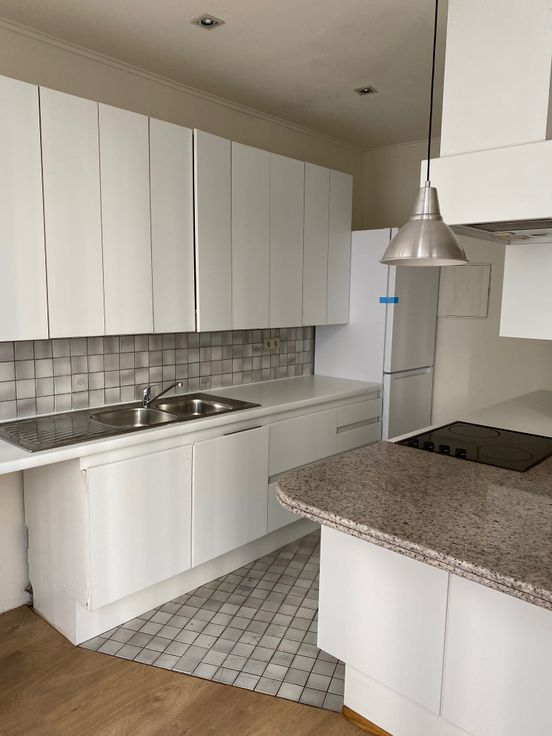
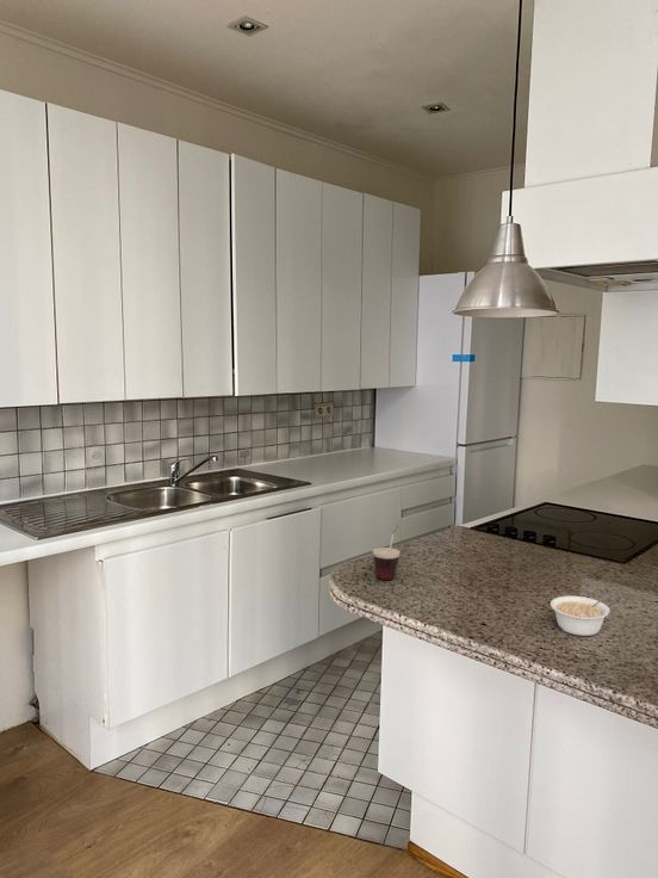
+ cup (390, 552)
+ legume (579, 613)
